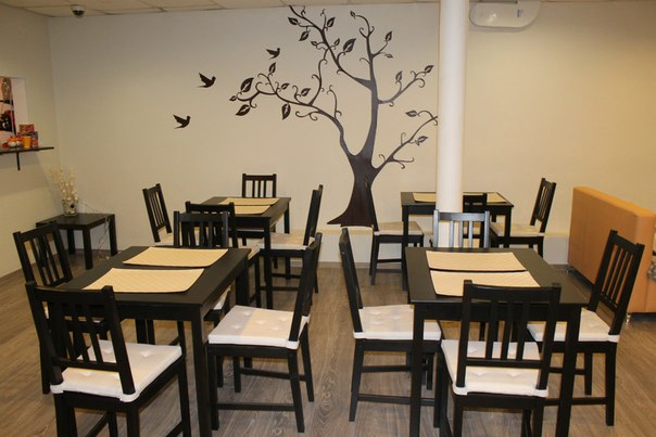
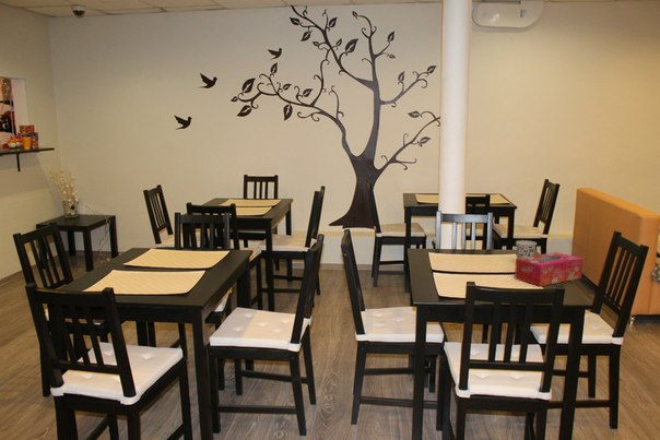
+ tissue box (549, 267)
+ cup (526, 253)
